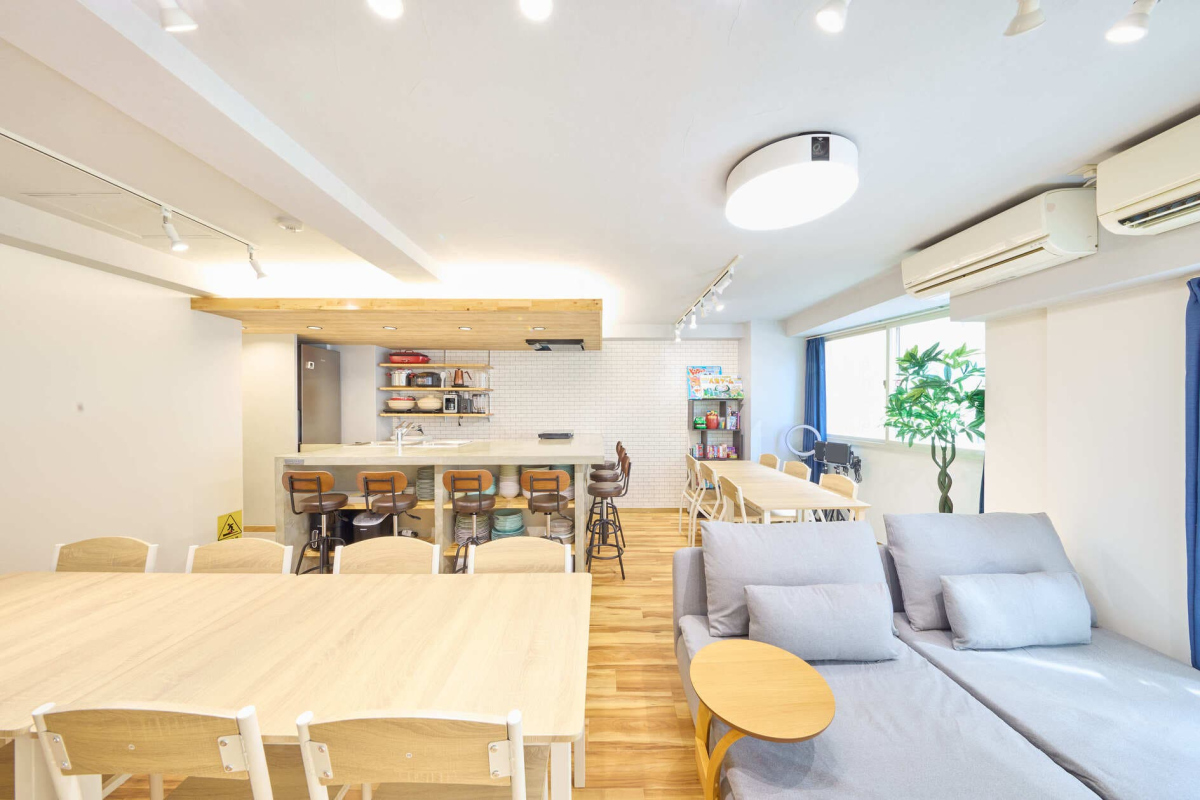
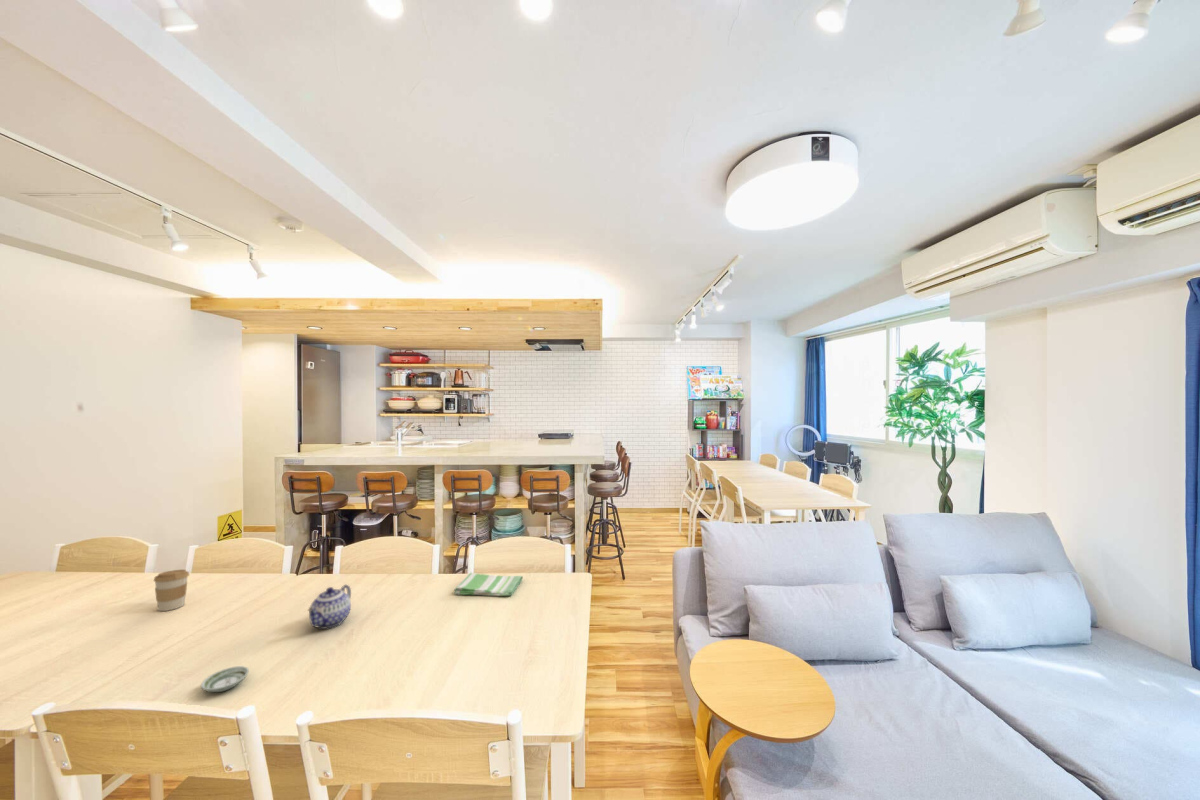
+ dish towel (489, 583)
+ saucer (225, 681)
+ coffee cup (171, 588)
+ teapot (330, 605)
